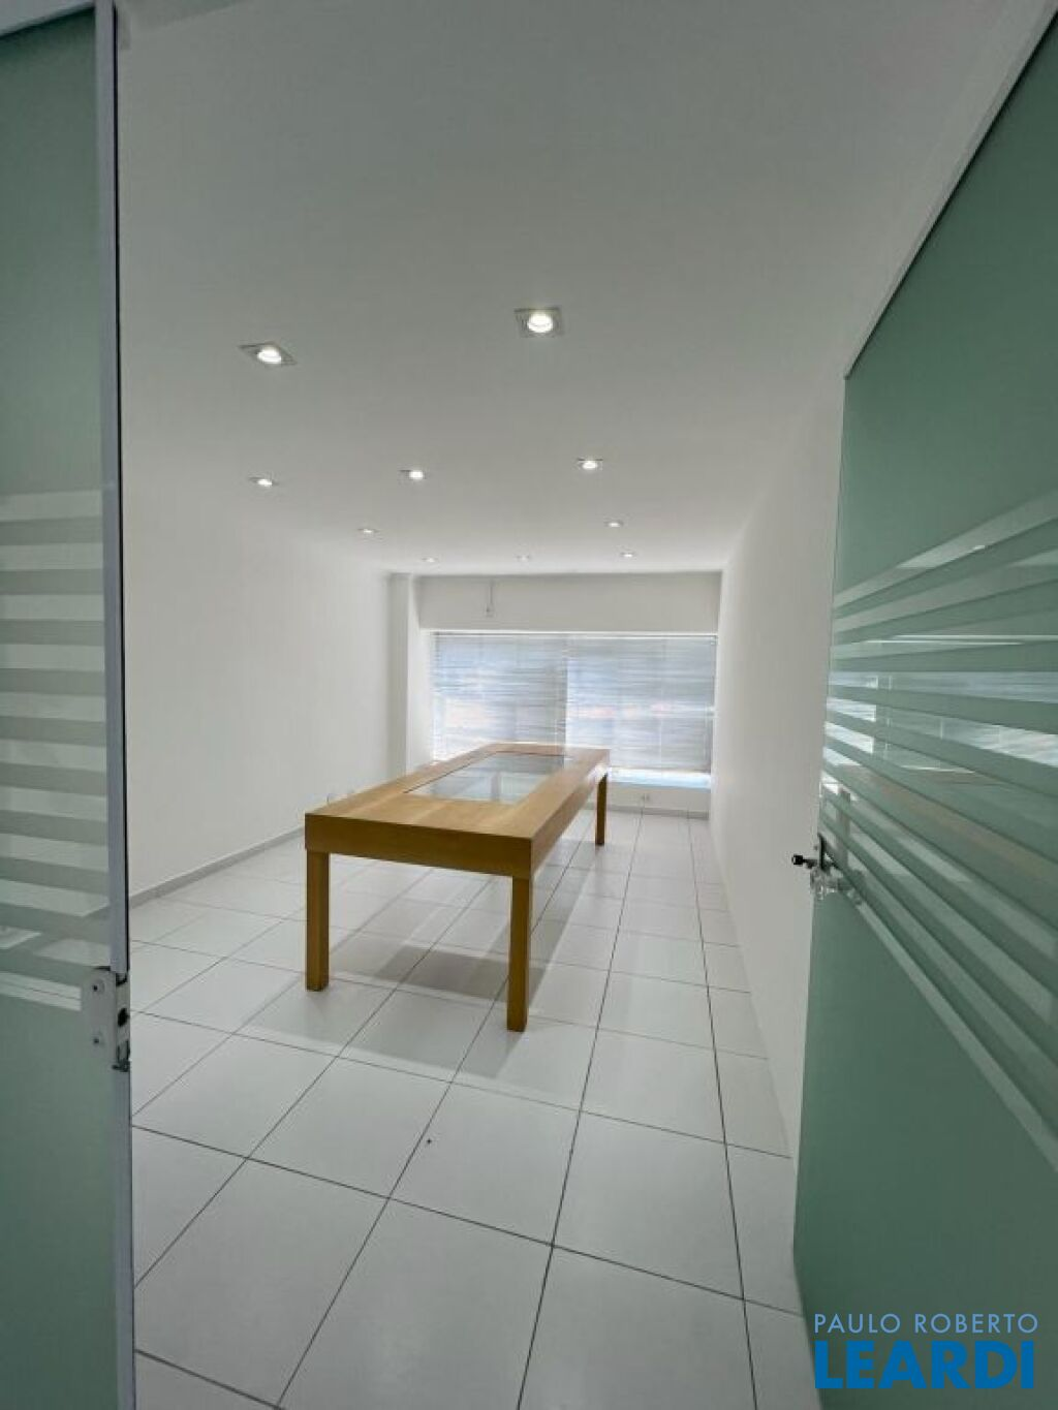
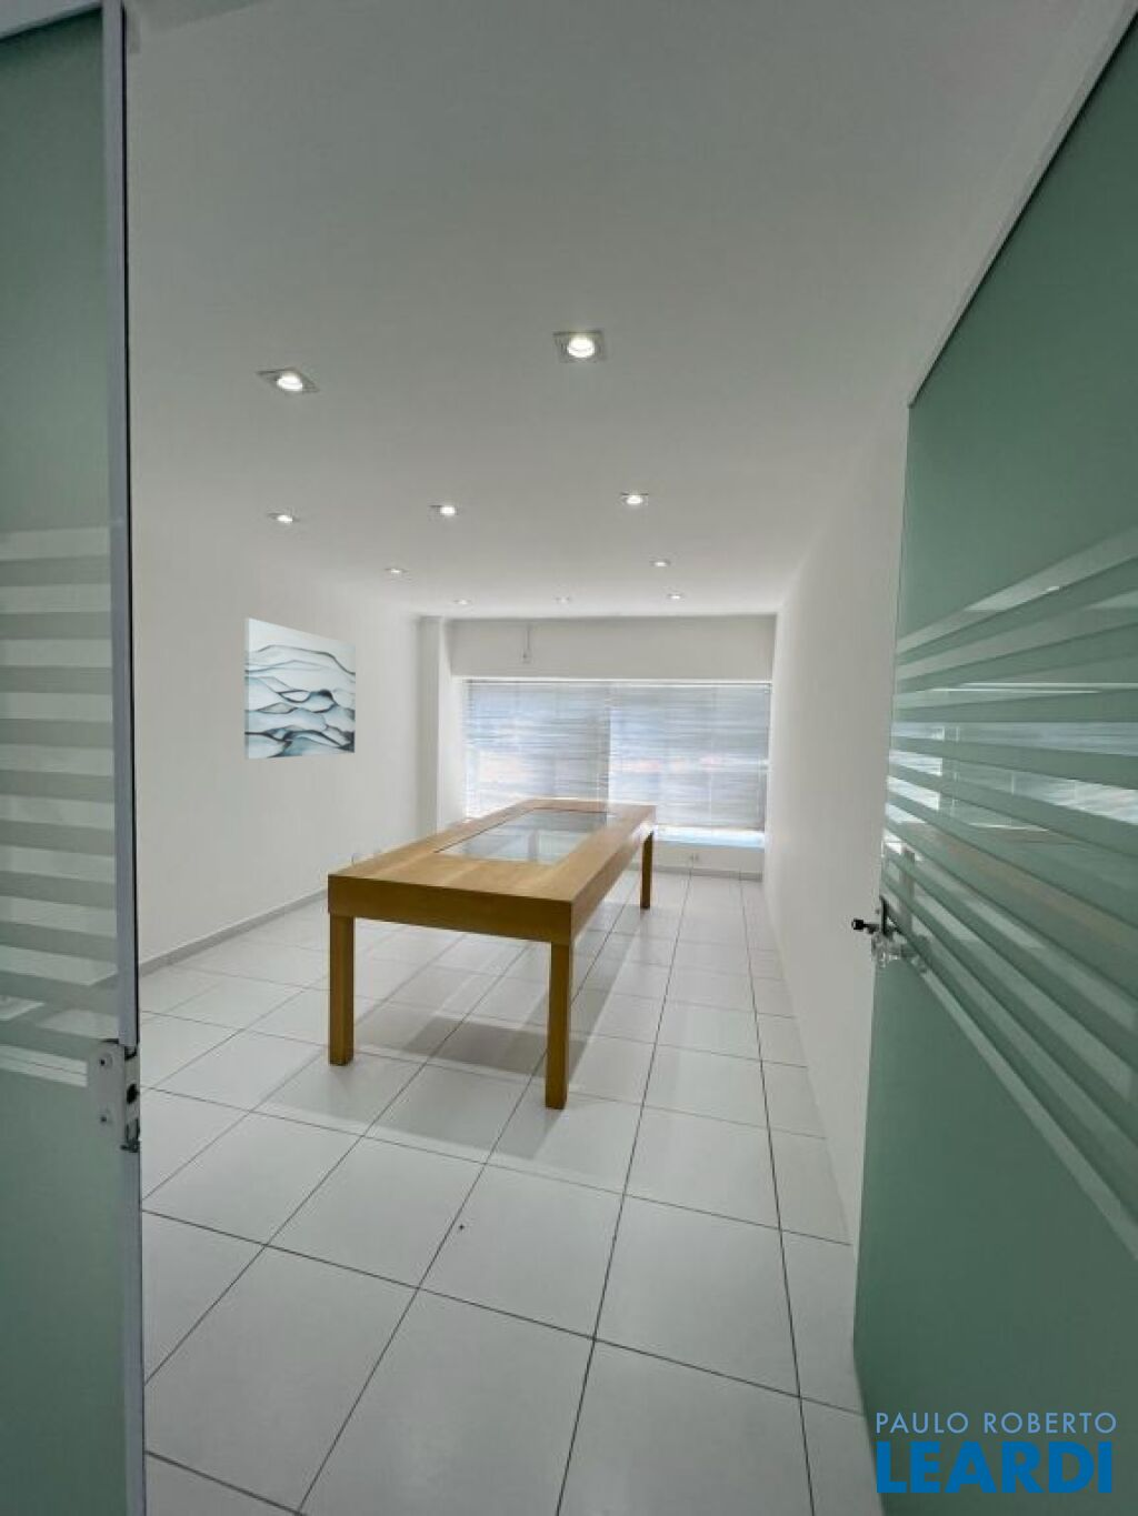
+ wall art (307, 694)
